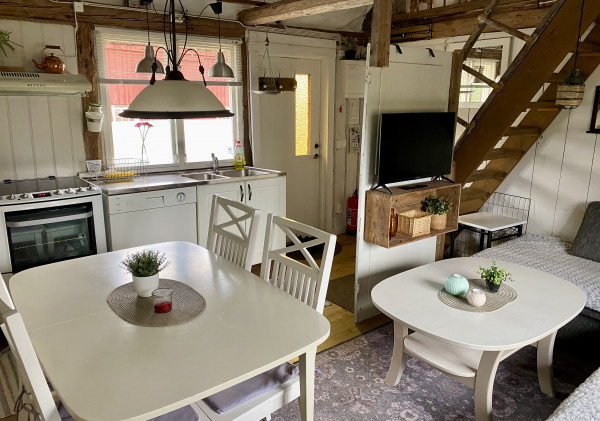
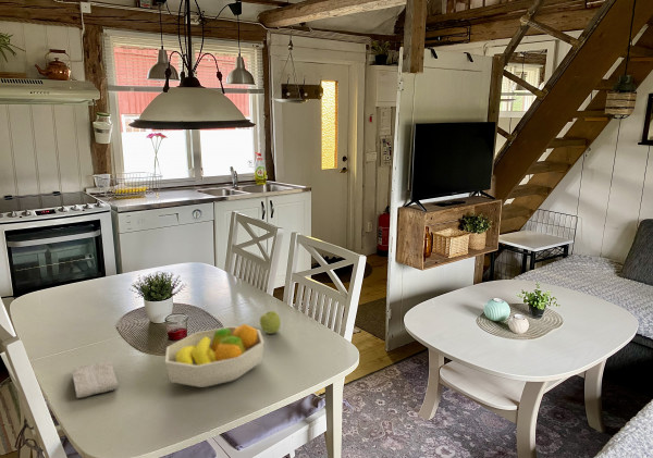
+ washcloth (95, 377)
+ fruit bowl (215, 351)
+ apple (270, 322)
